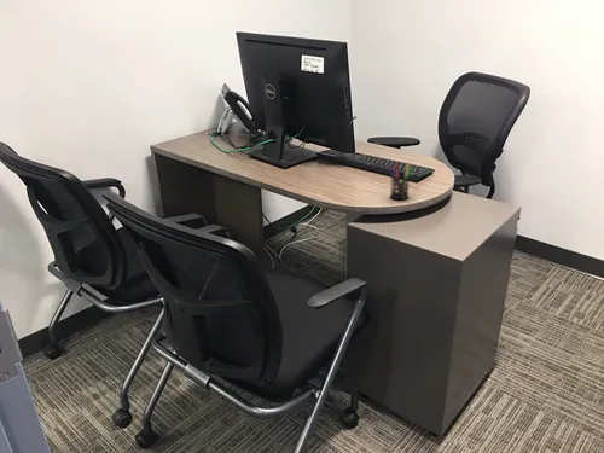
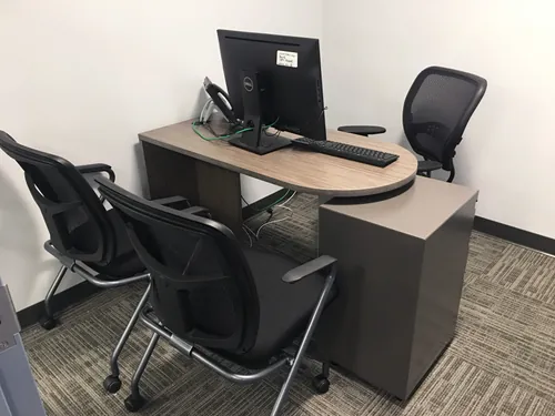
- pen holder (401, 179)
